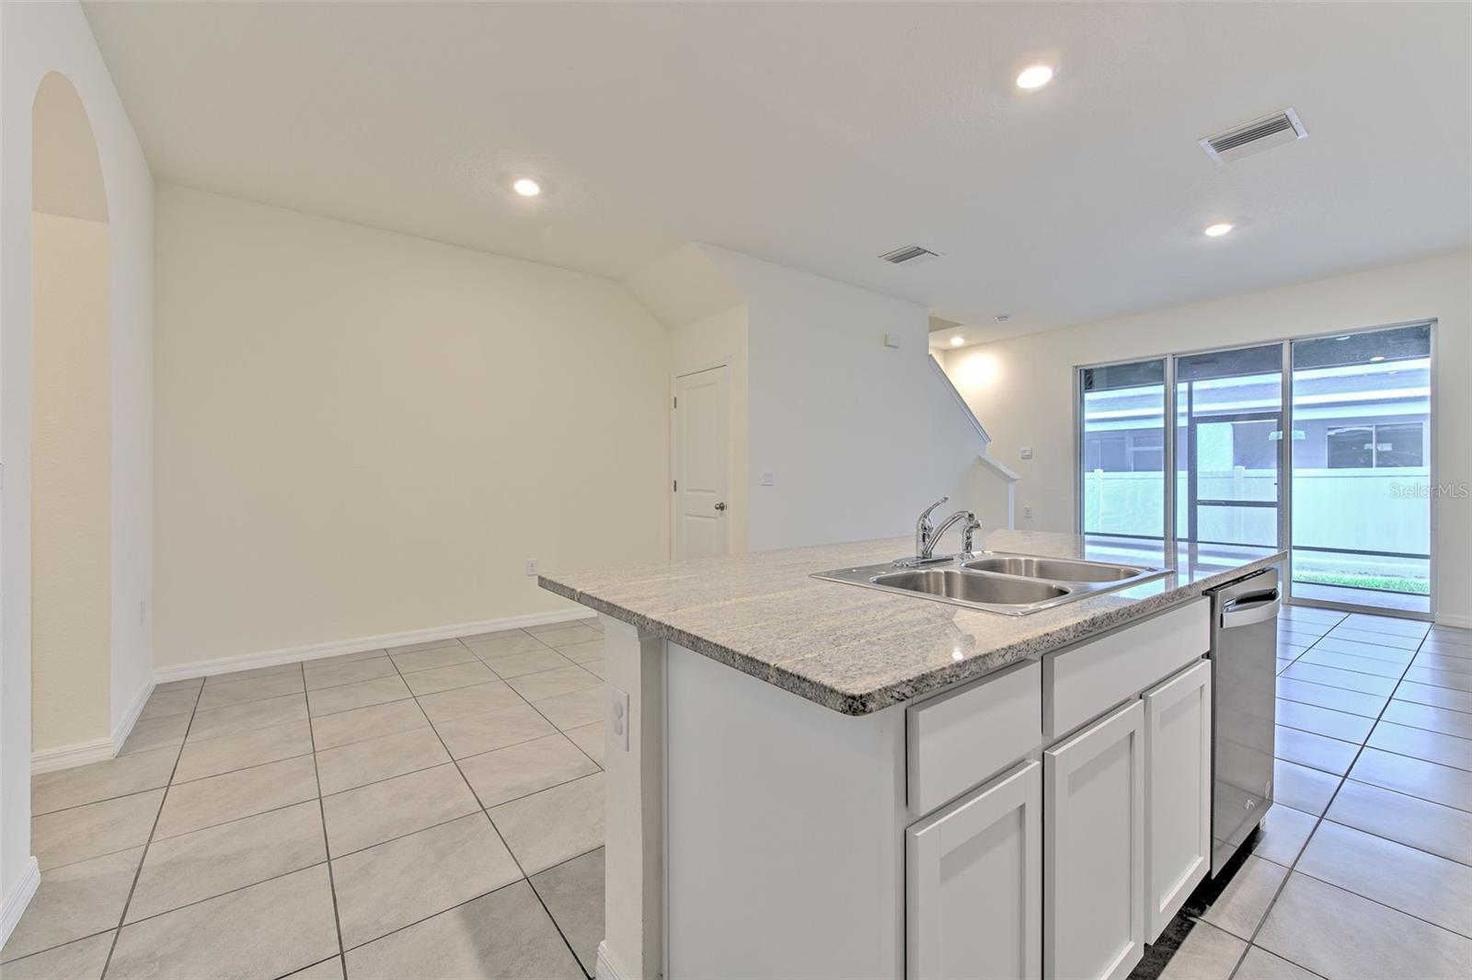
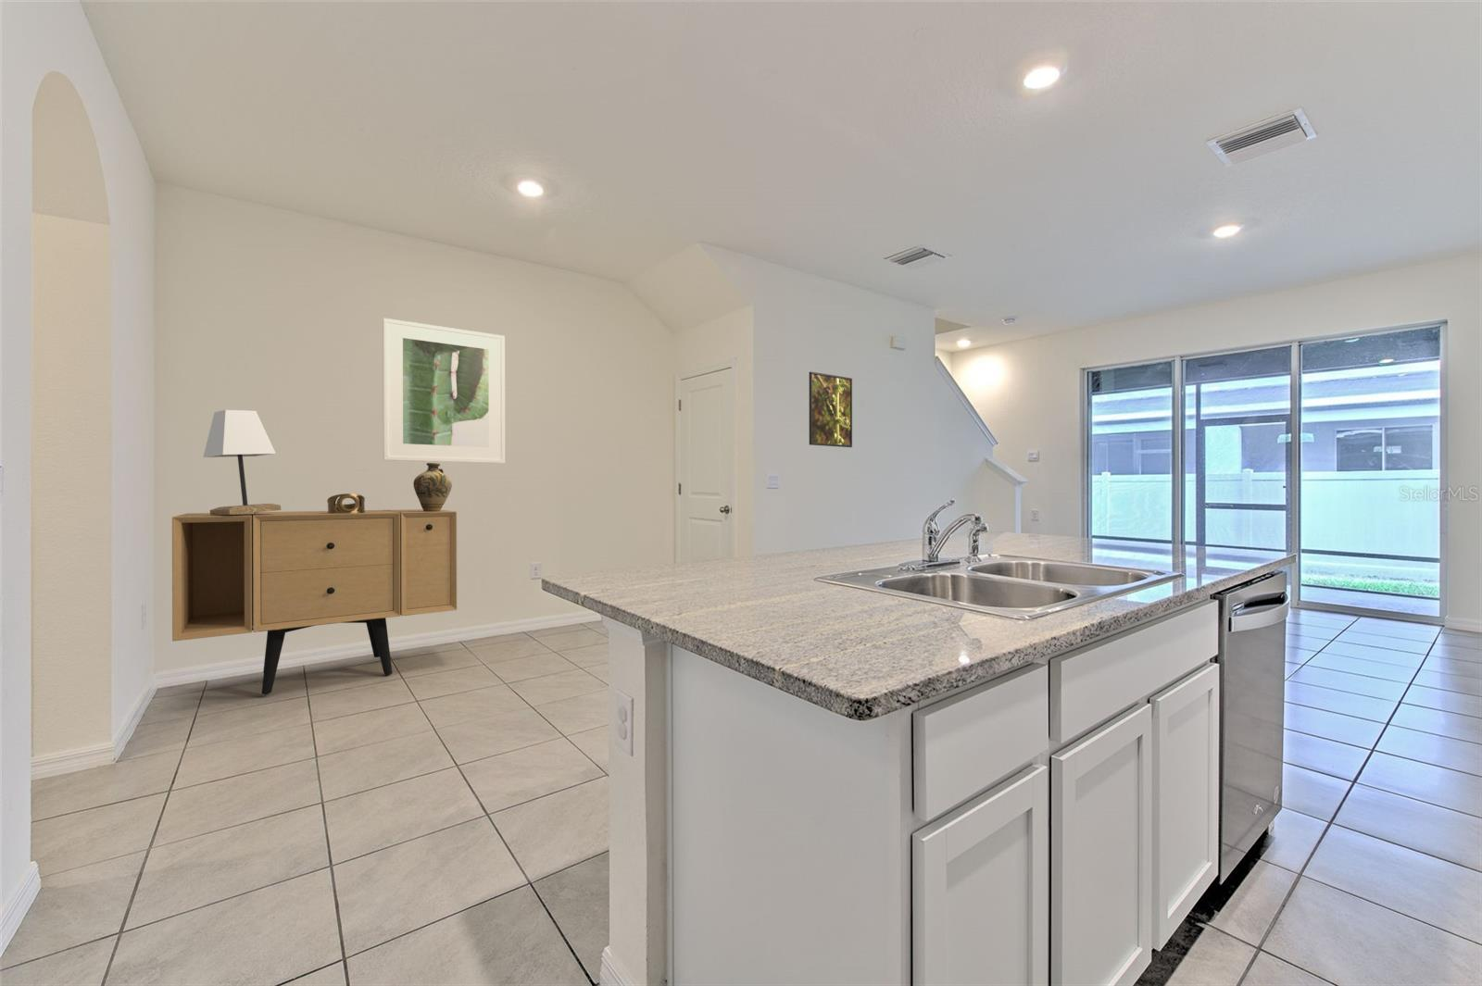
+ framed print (831, 410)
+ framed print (446, 394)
+ sideboard (327, 592)
+ jug (433, 486)
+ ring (347, 505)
+ lamp (242, 463)
